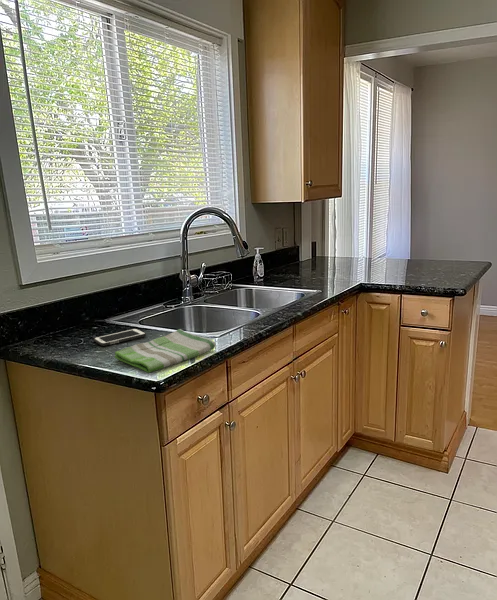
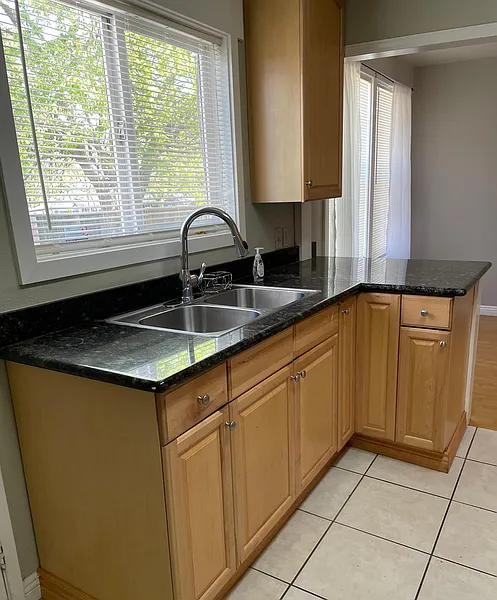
- dish towel (165, 348)
- cell phone (120, 337)
